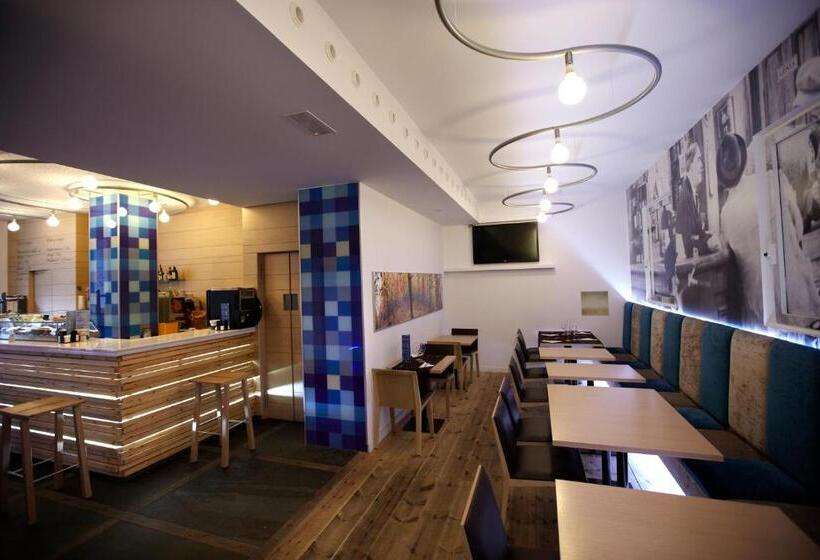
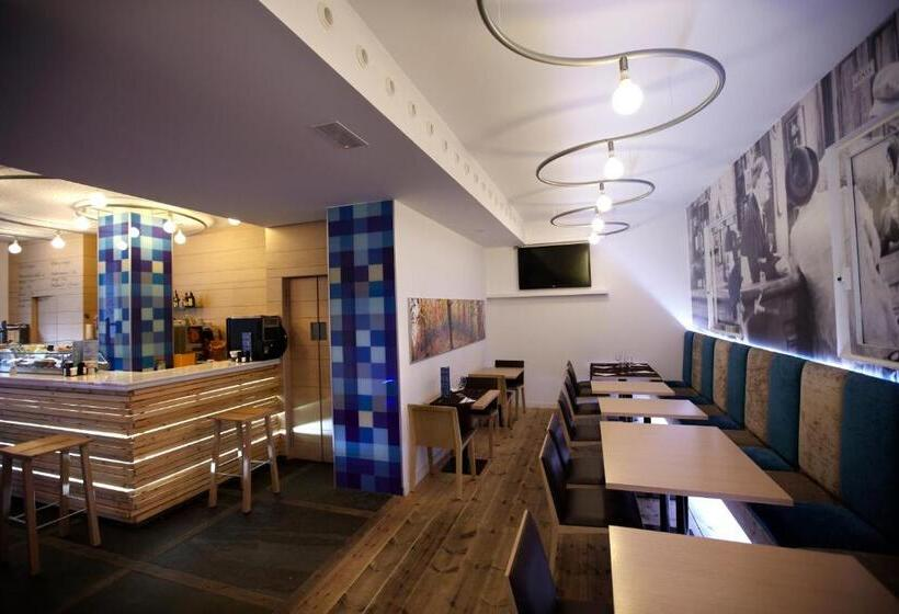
- wall art (594, 303)
